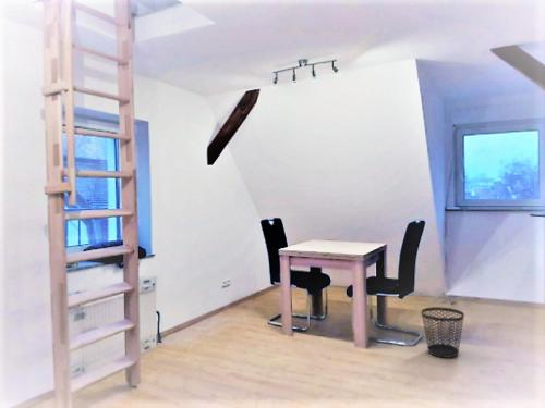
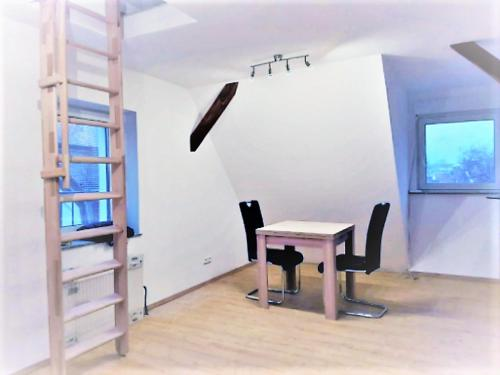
- wastebasket (443, 333)
